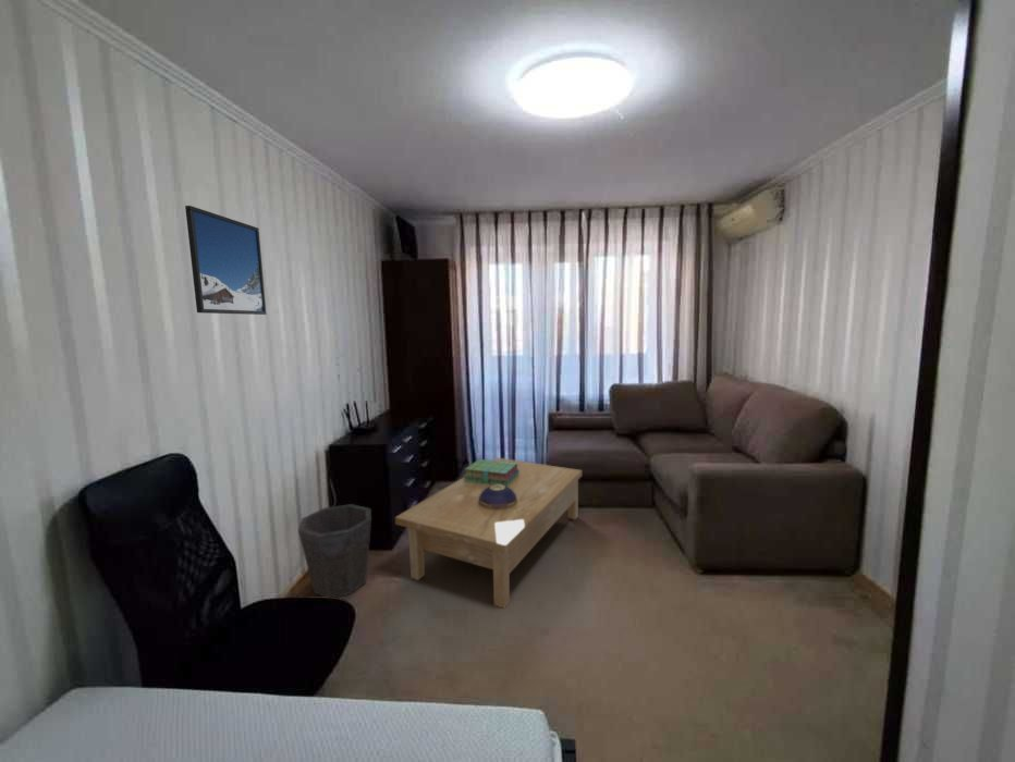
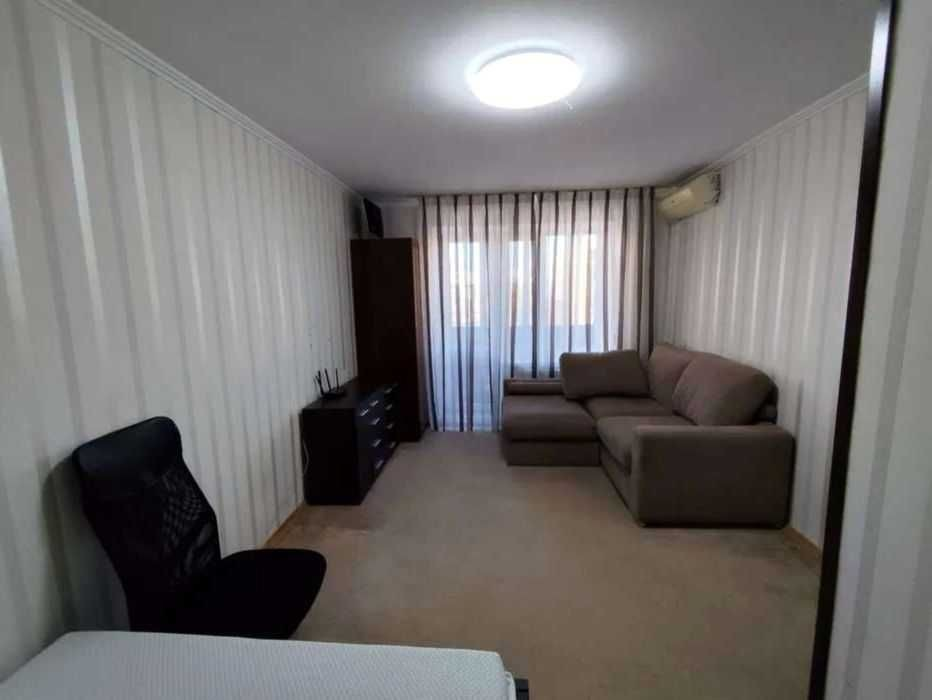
- decorative bowl (497, 493)
- coffee table (501, 516)
- stack of books (491, 471)
- waste bin (338, 551)
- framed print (230, 266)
